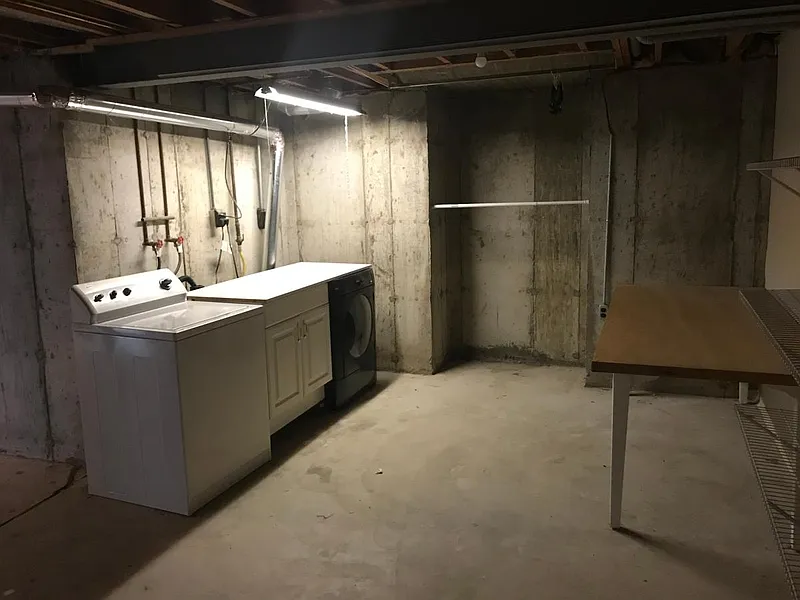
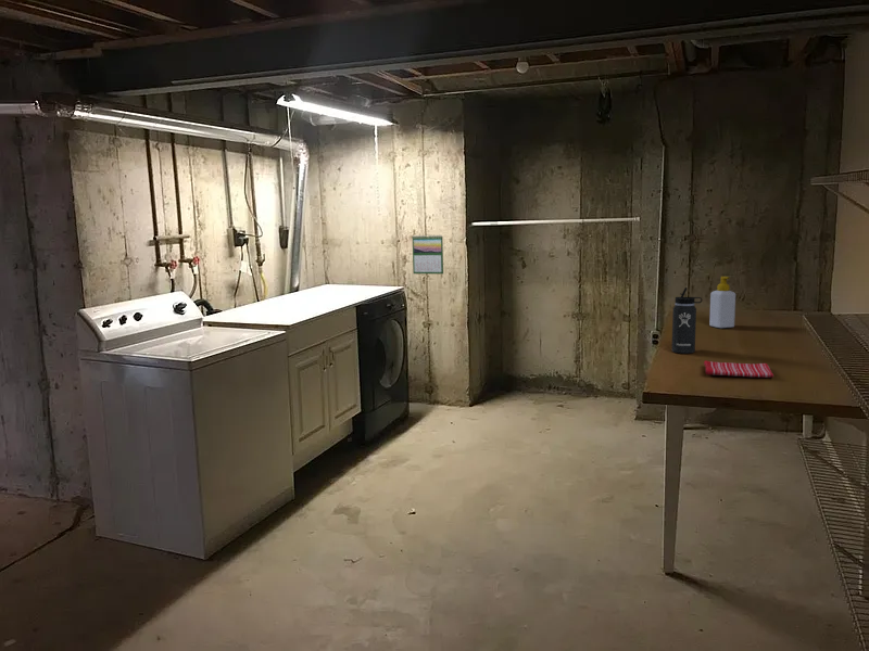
+ calendar (427, 254)
+ dish towel (736, 369)
+ soap bottle (722, 302)
+ thermos bottle (687, 319)
